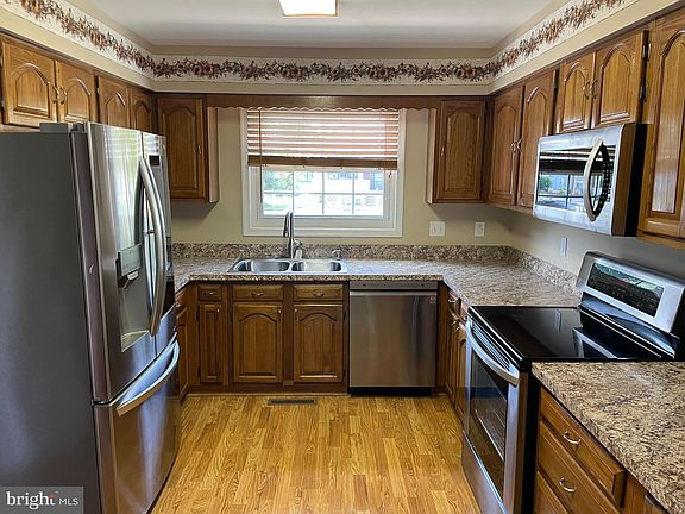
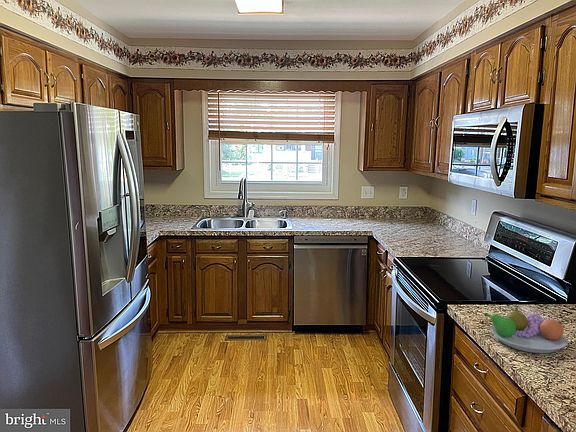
+ fruit bowl (525, 327)
